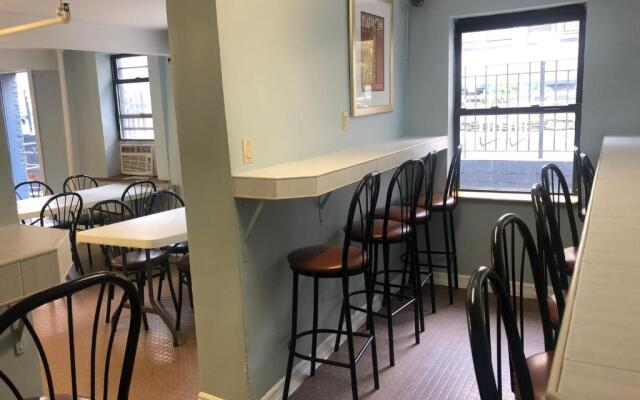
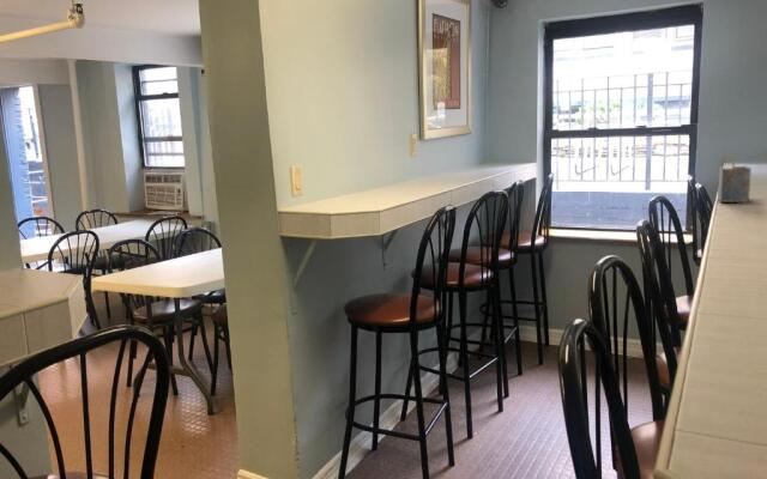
+ napkin holder (733, 177)
